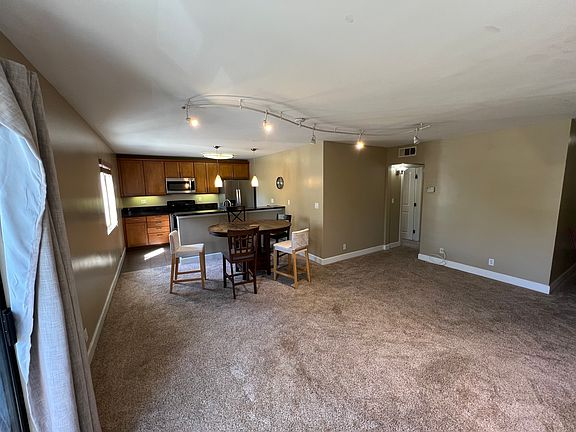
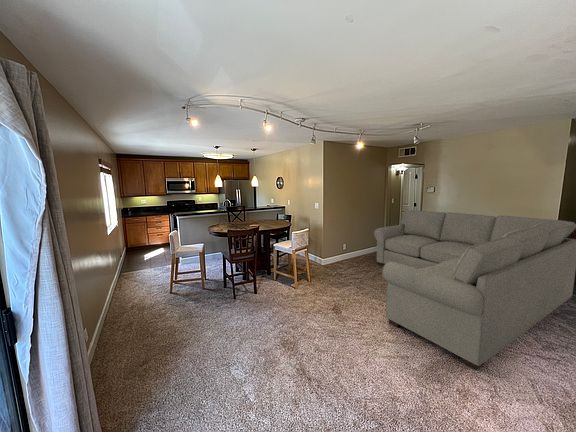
+ sofa (423, 254)
